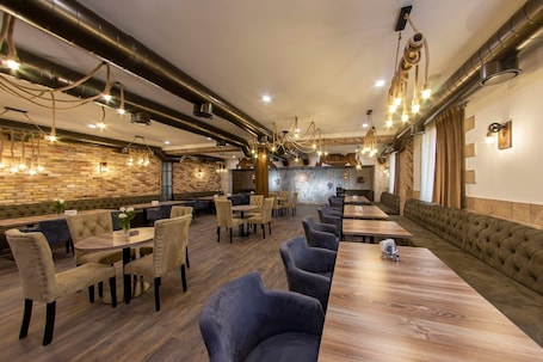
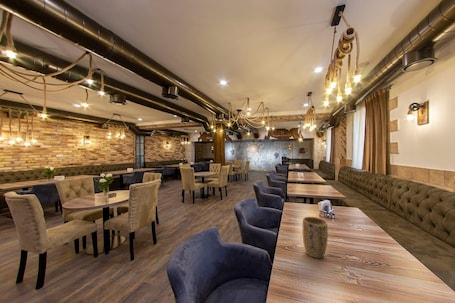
+ plant pot (314, 237)
